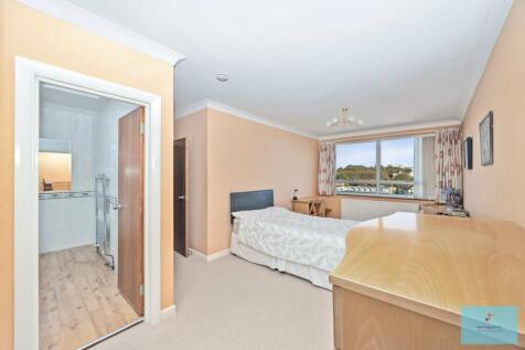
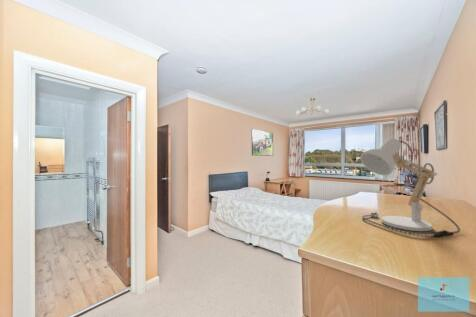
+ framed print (263, 143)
+ desk lamp (407, 169)
